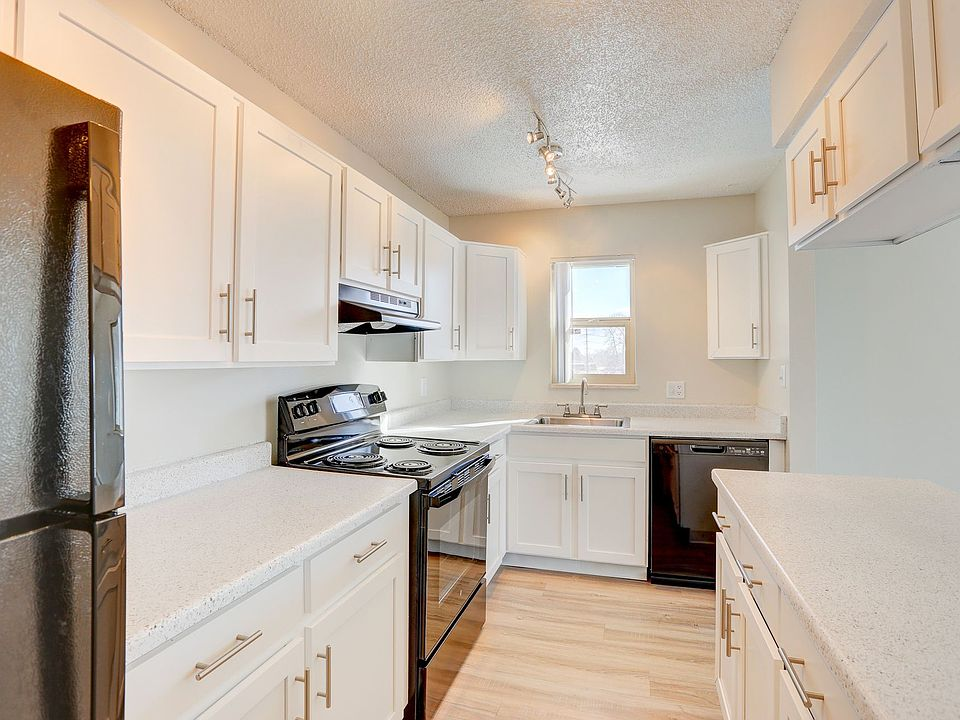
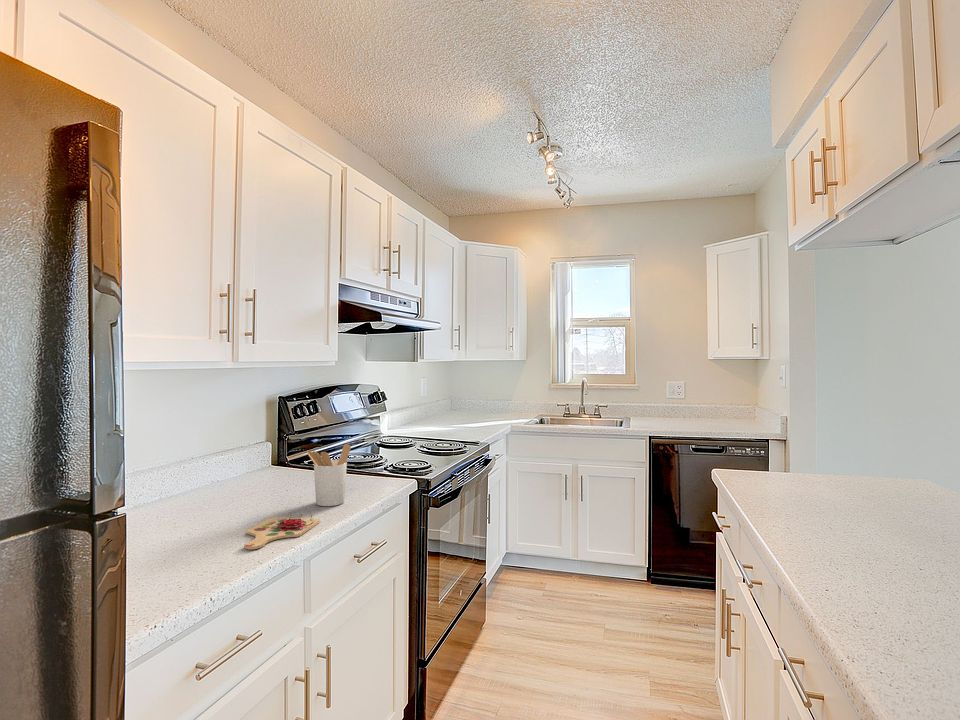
+ cutting board (274, 528)
+ utensil holder (326, 474)
